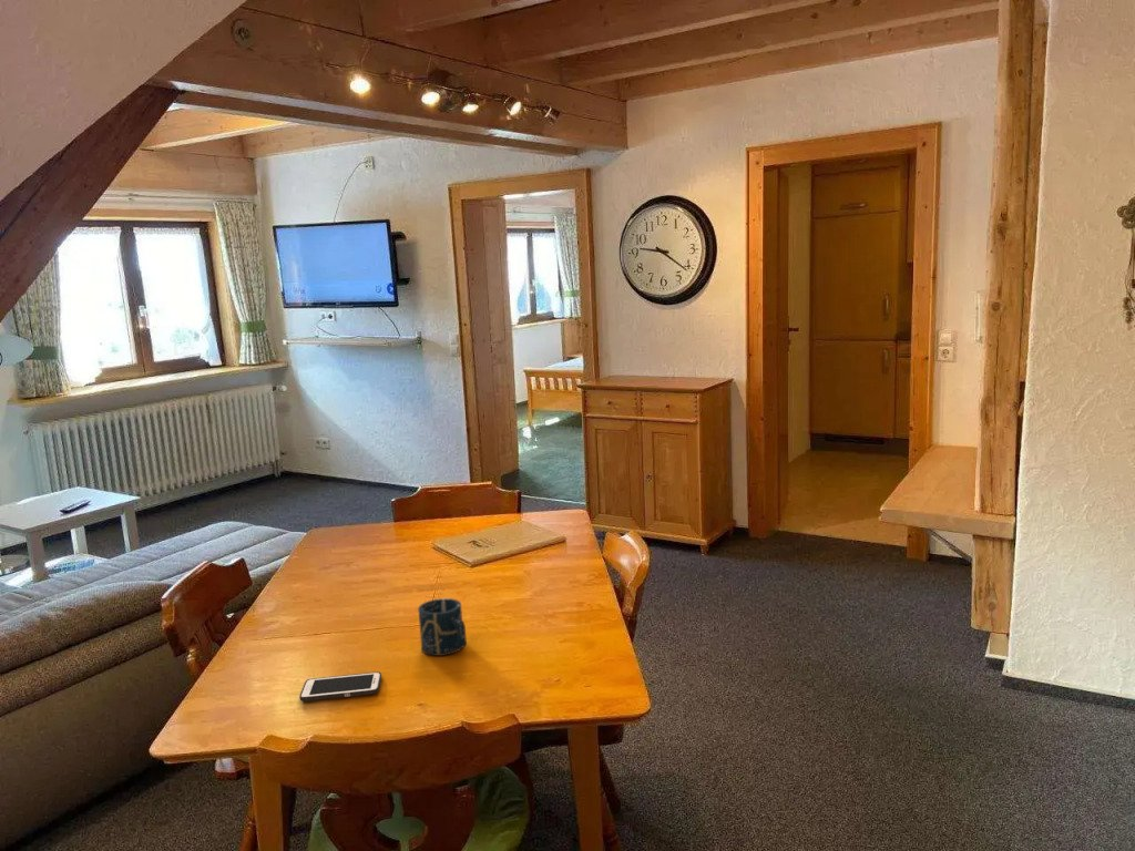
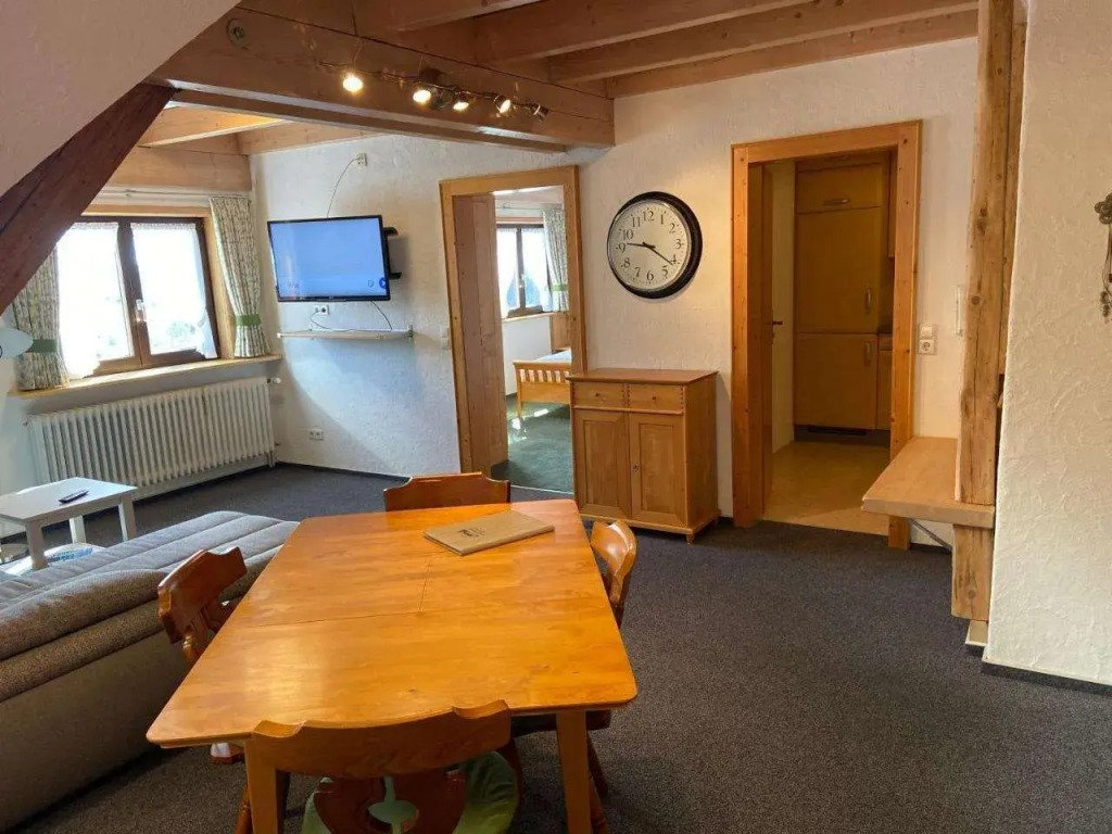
- cup (444, 628)
- cell phone (341, 686)
